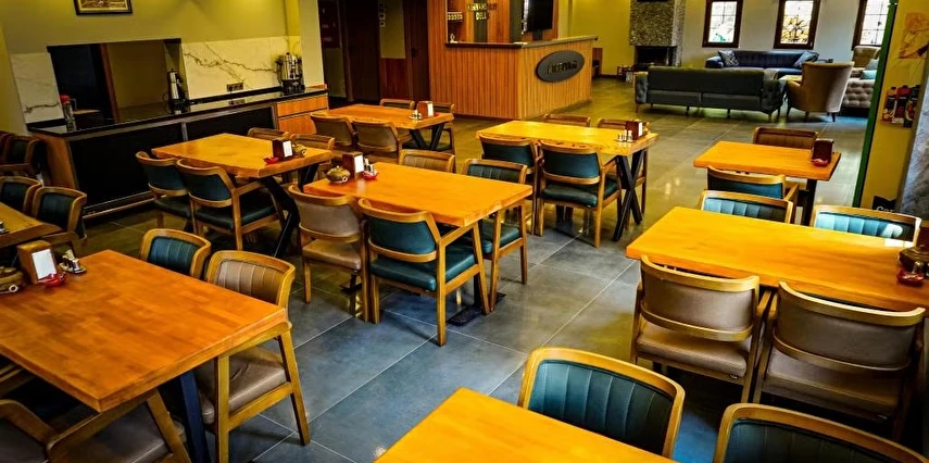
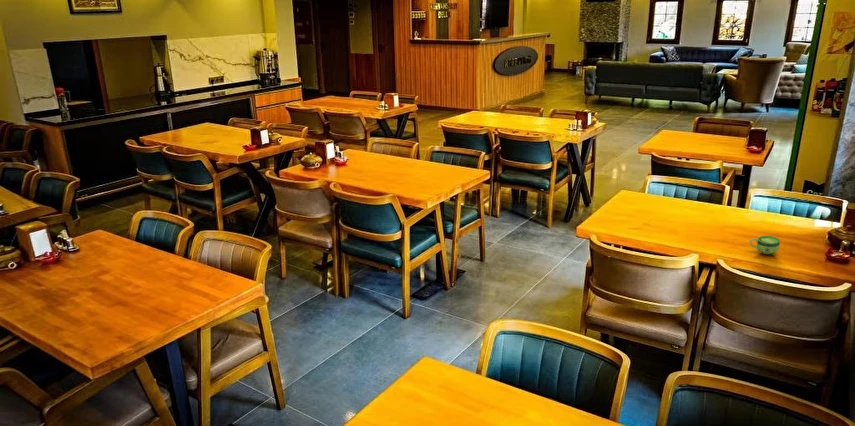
+ cup (764, 245)
